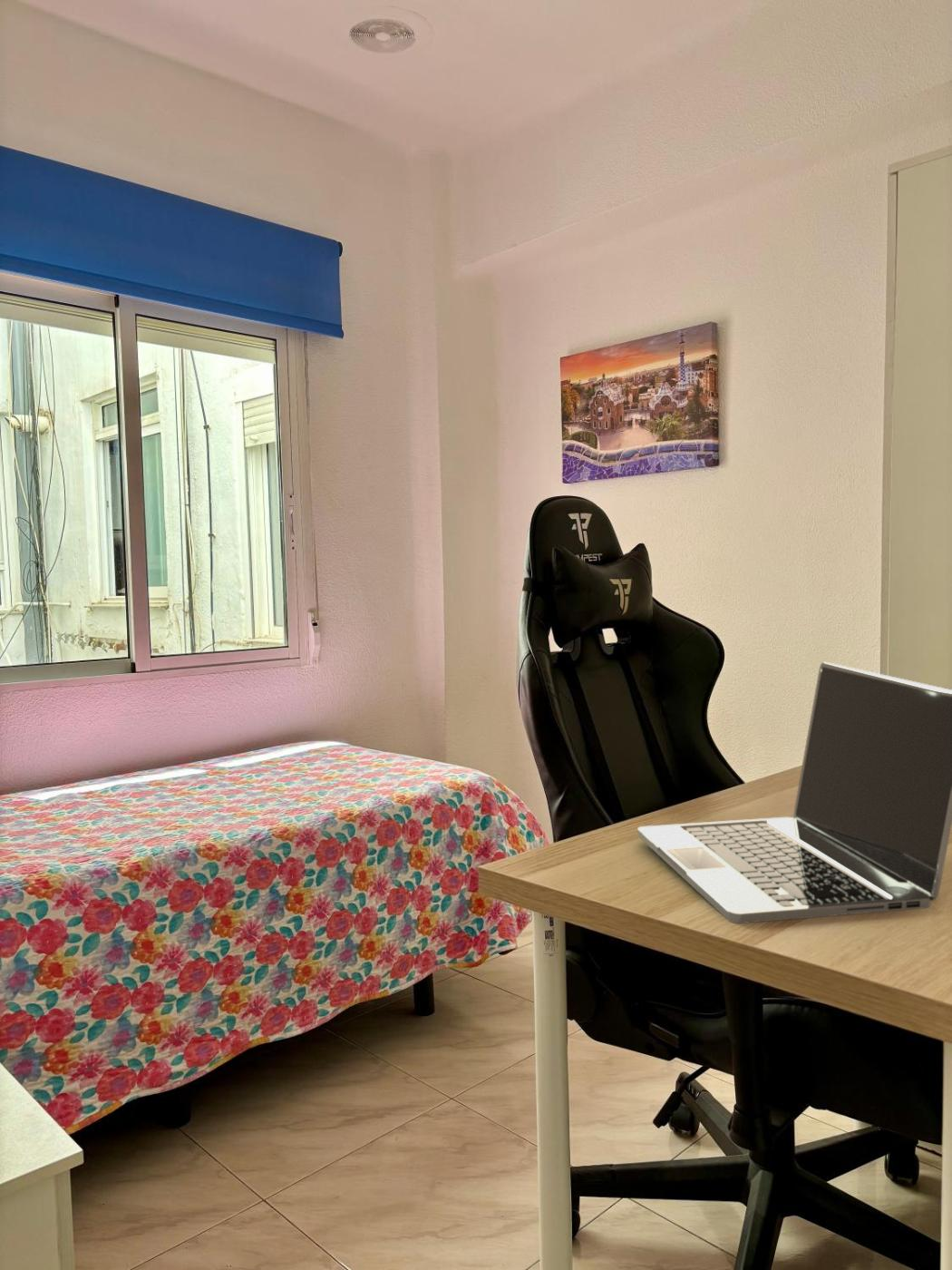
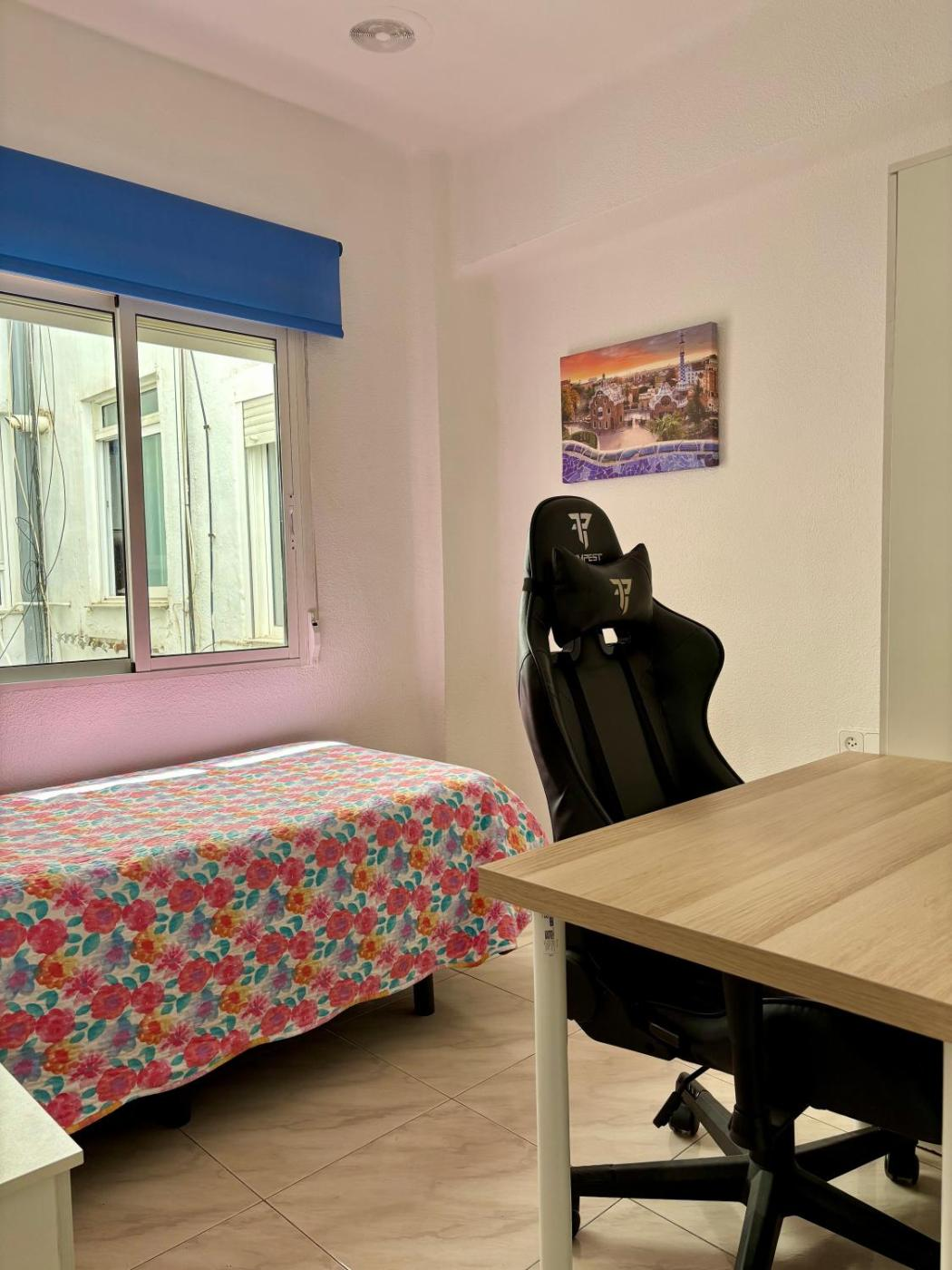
- laptop (800, 777)
